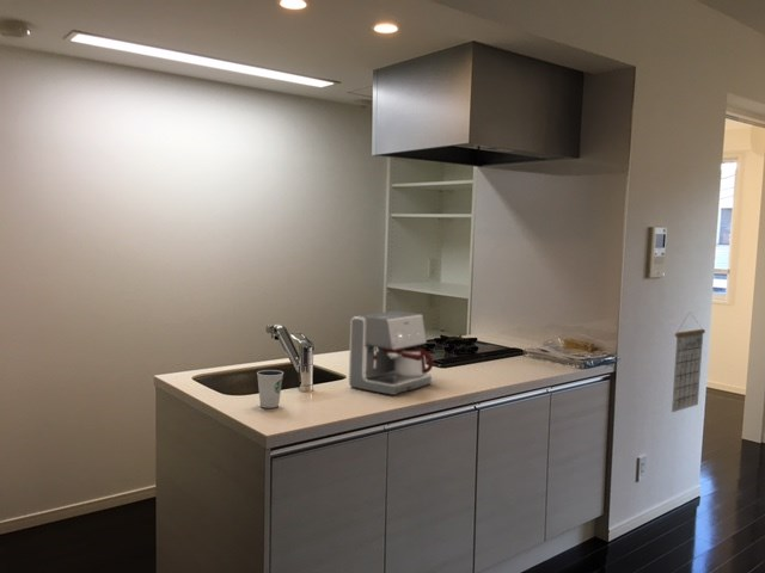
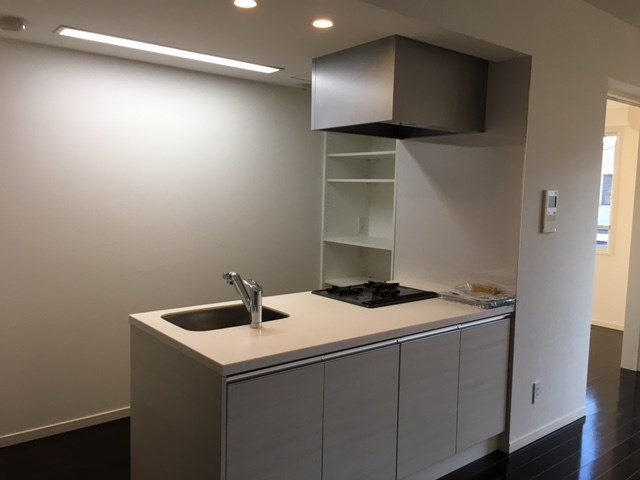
- calendar (687, 361)
- dixie cup (269, 389)
- coffee maker (391, 350)
